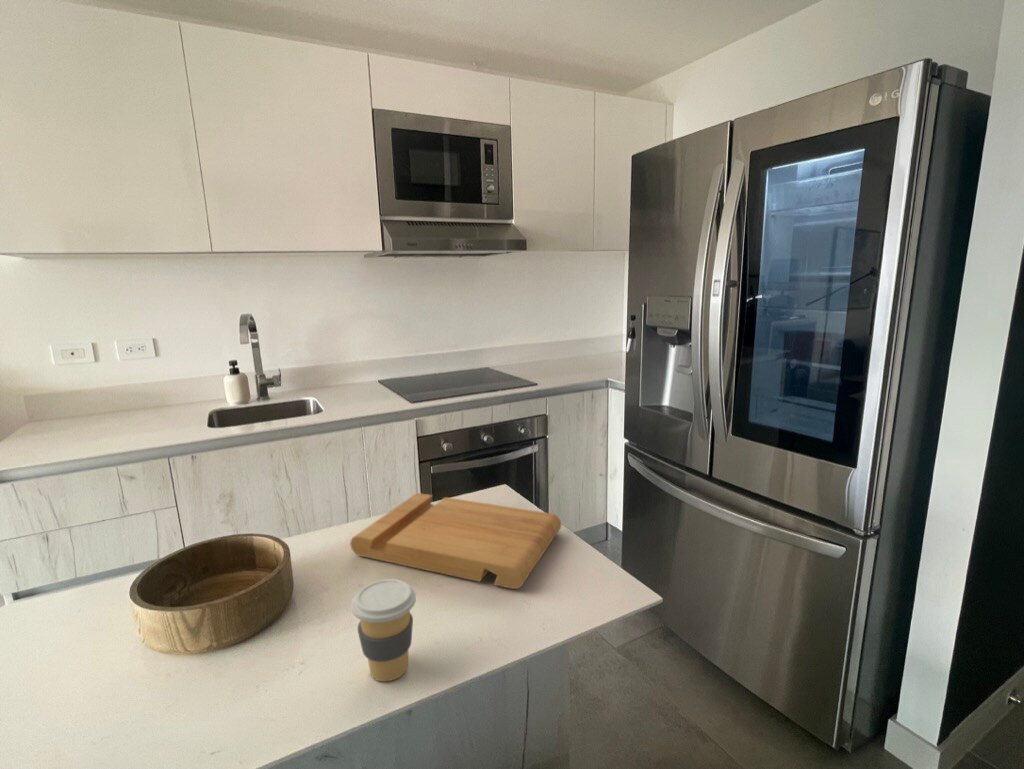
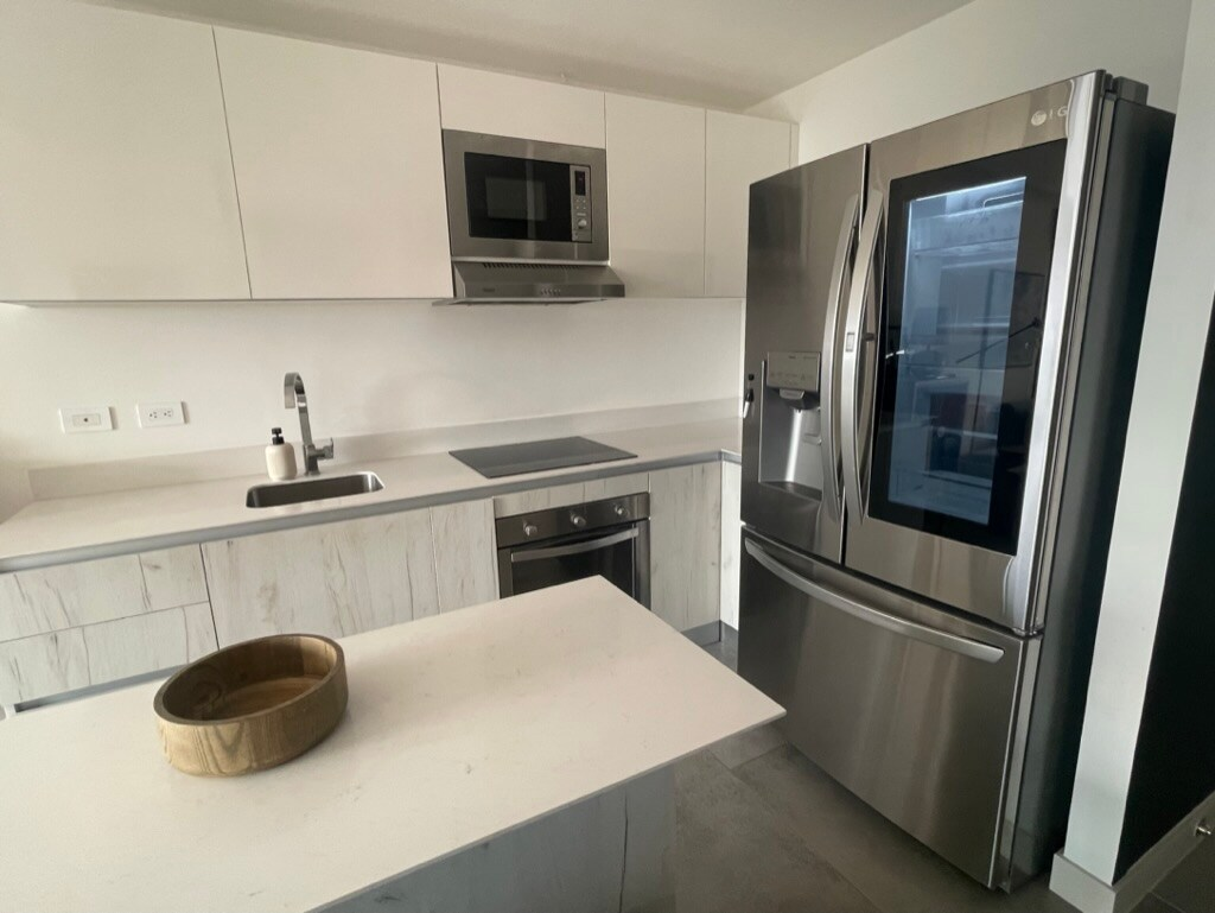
- coffee cup (386, 631)
- cutting board (459, 533)
